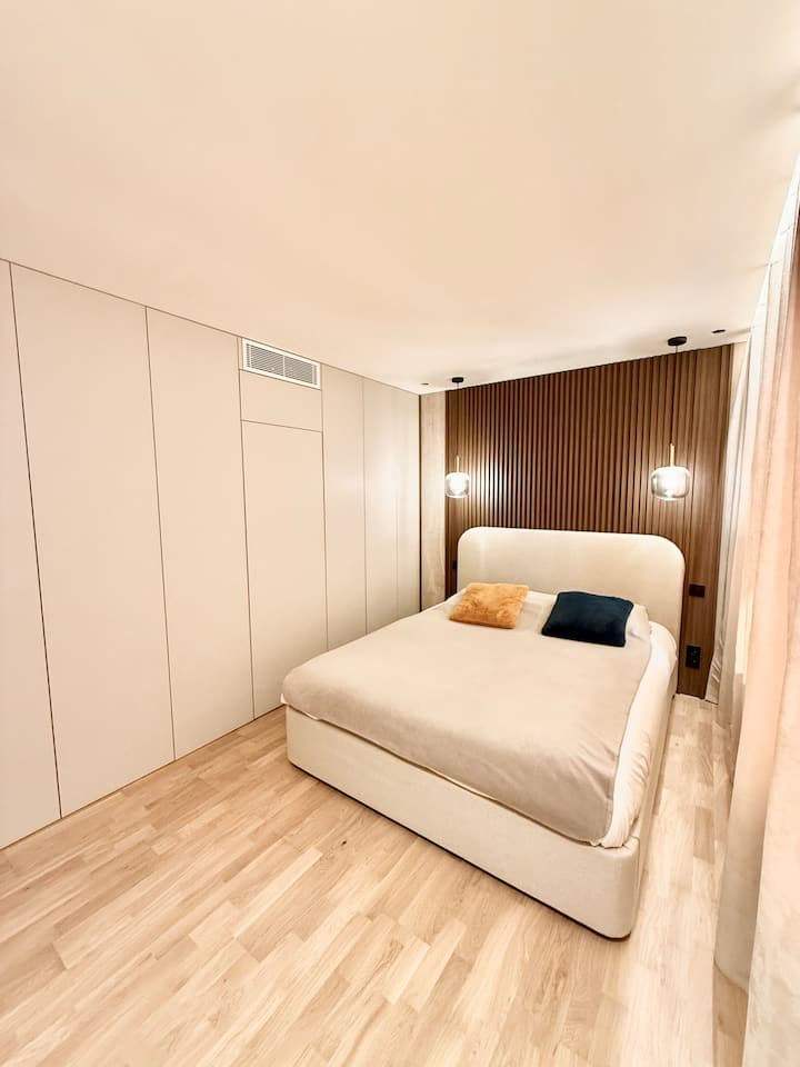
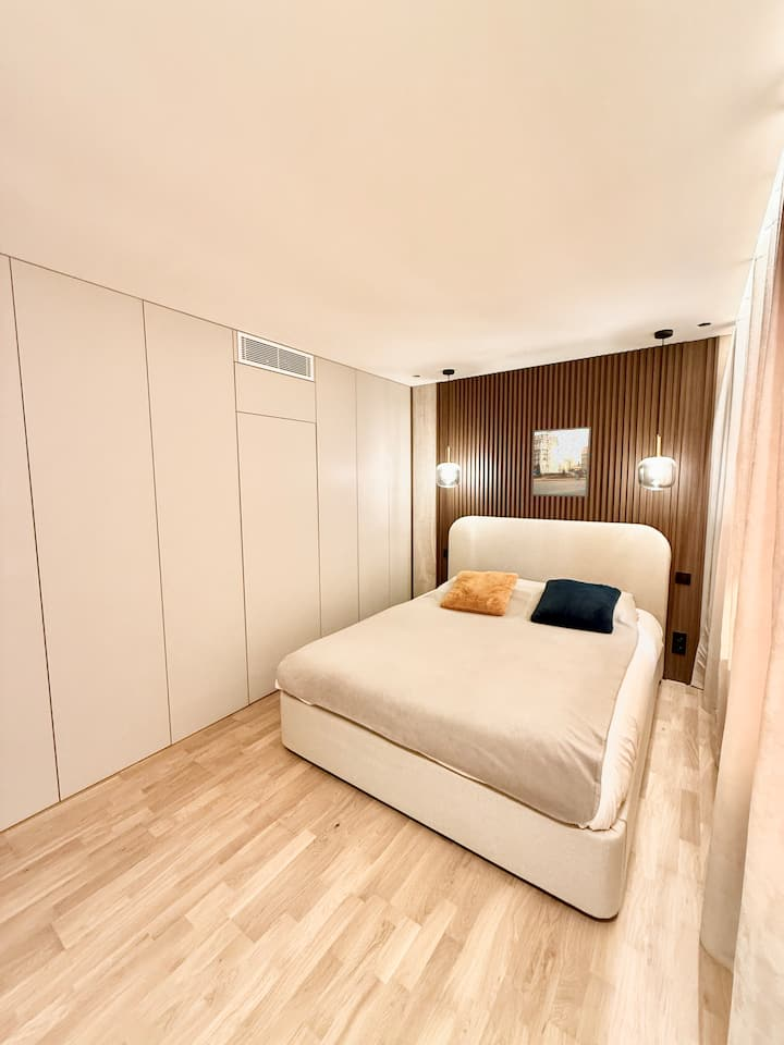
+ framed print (560, 463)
